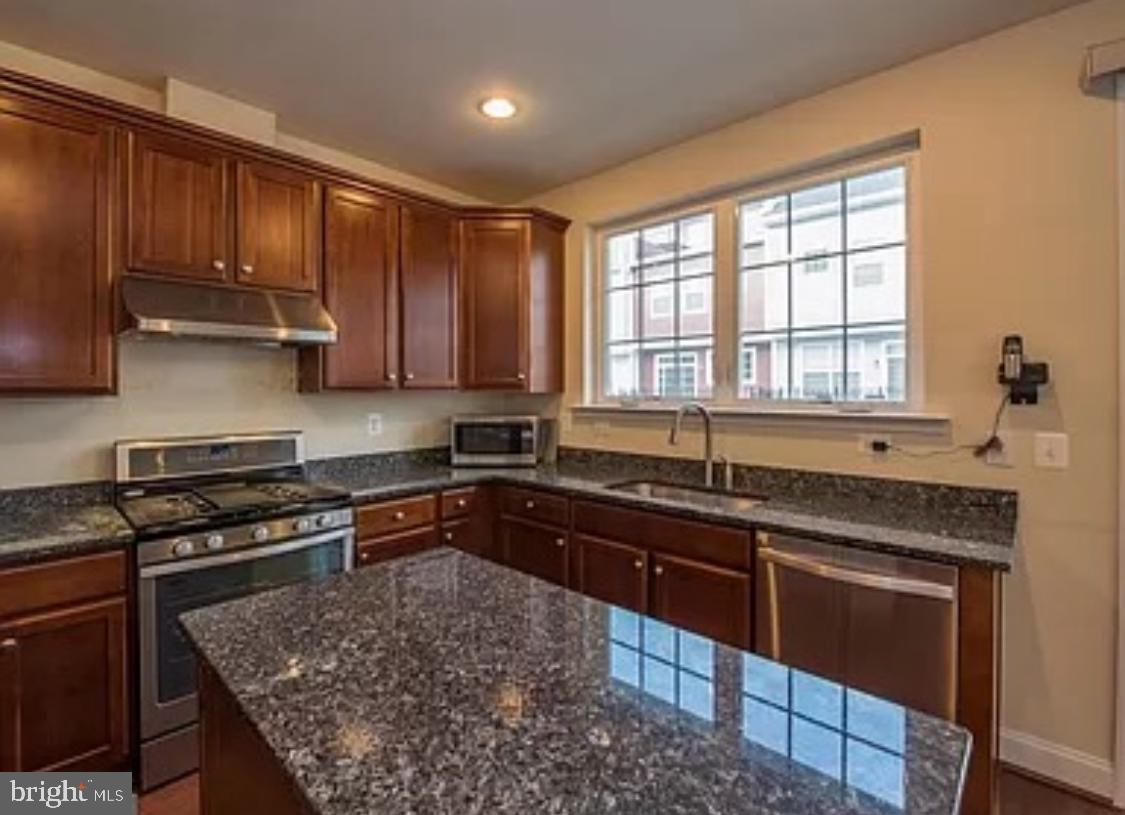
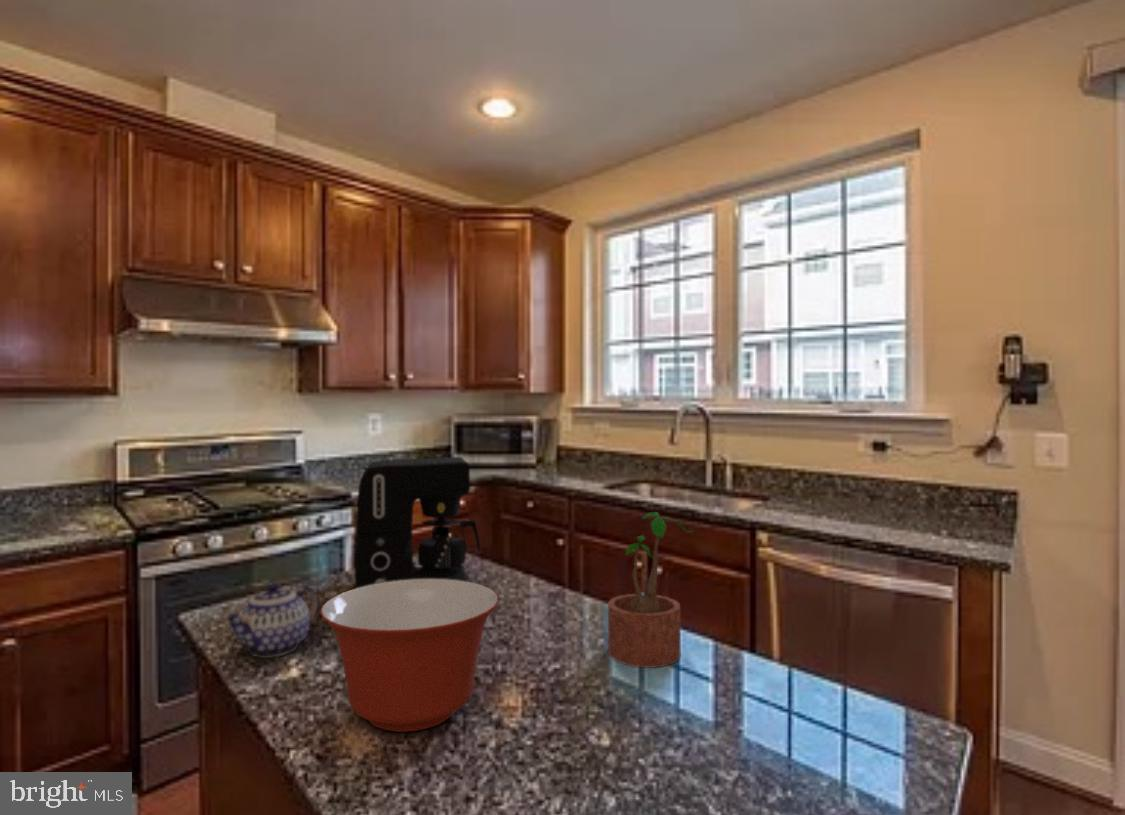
+ potted plant (653, 583)
+ coffee maker (423, 524)
+ mixing bowl (412, 655)
+ teapot (273, 616)
